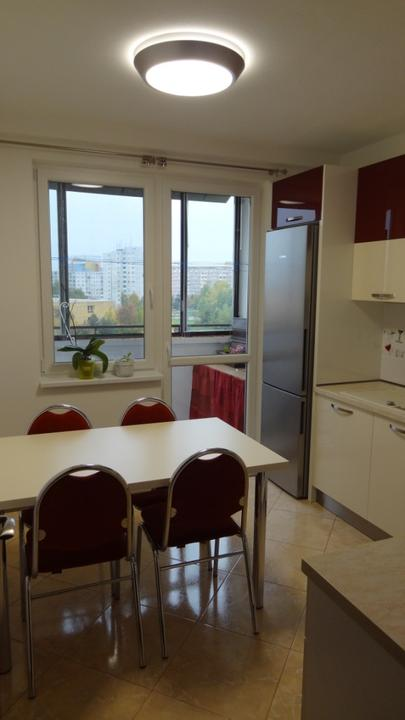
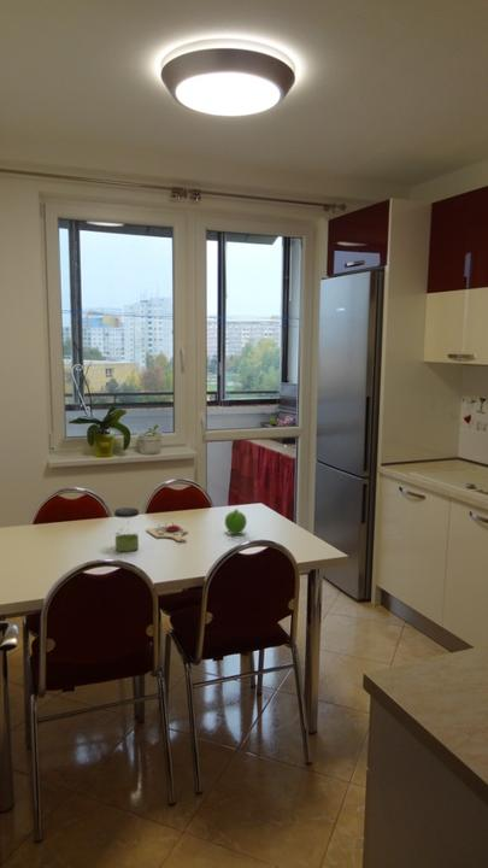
+ jar (125, 532)
+ fruit (235, 521)
+ cutting board (171, 532)
